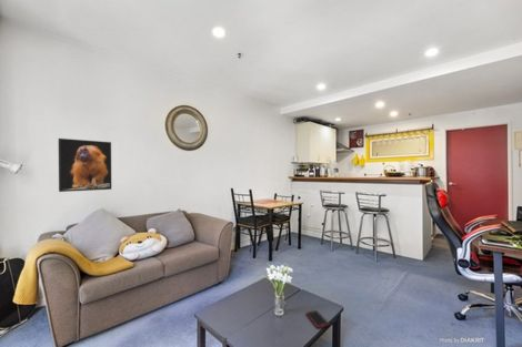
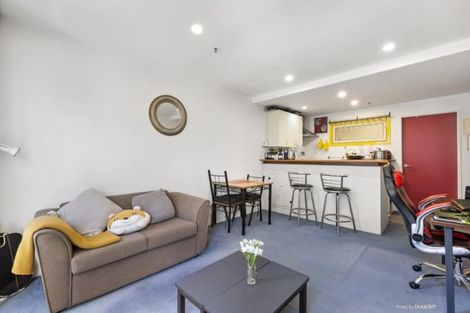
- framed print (86, 165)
- cell phone (317, 318)
